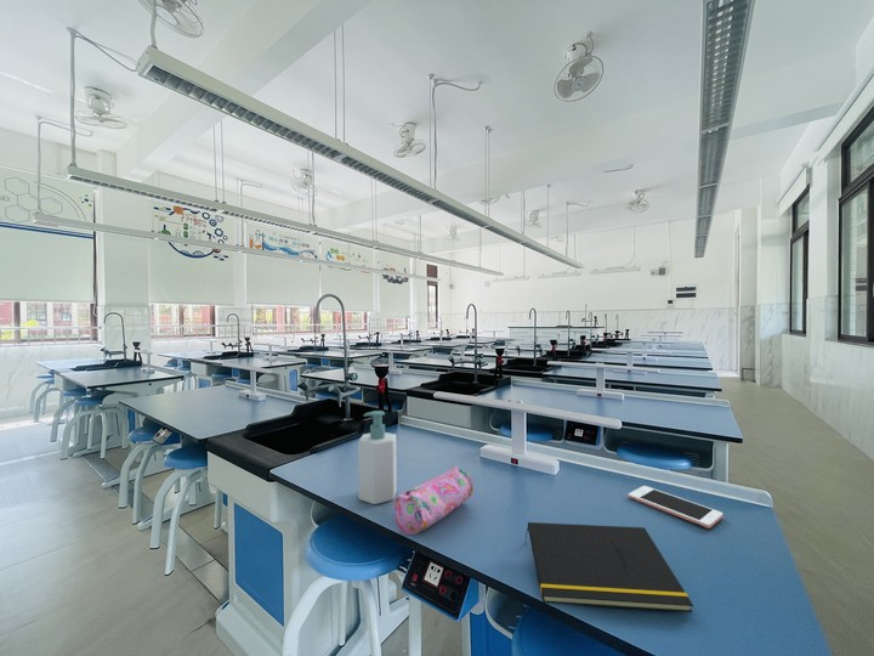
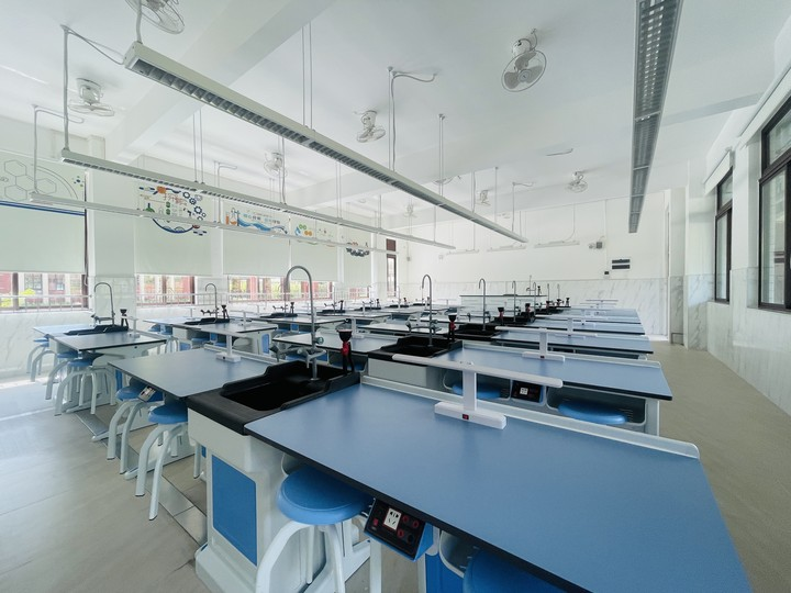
- notepad (598, 560)
- cell phone (672, 504)
- pencil case (435, 497)
- soap bottle (378, 453)
